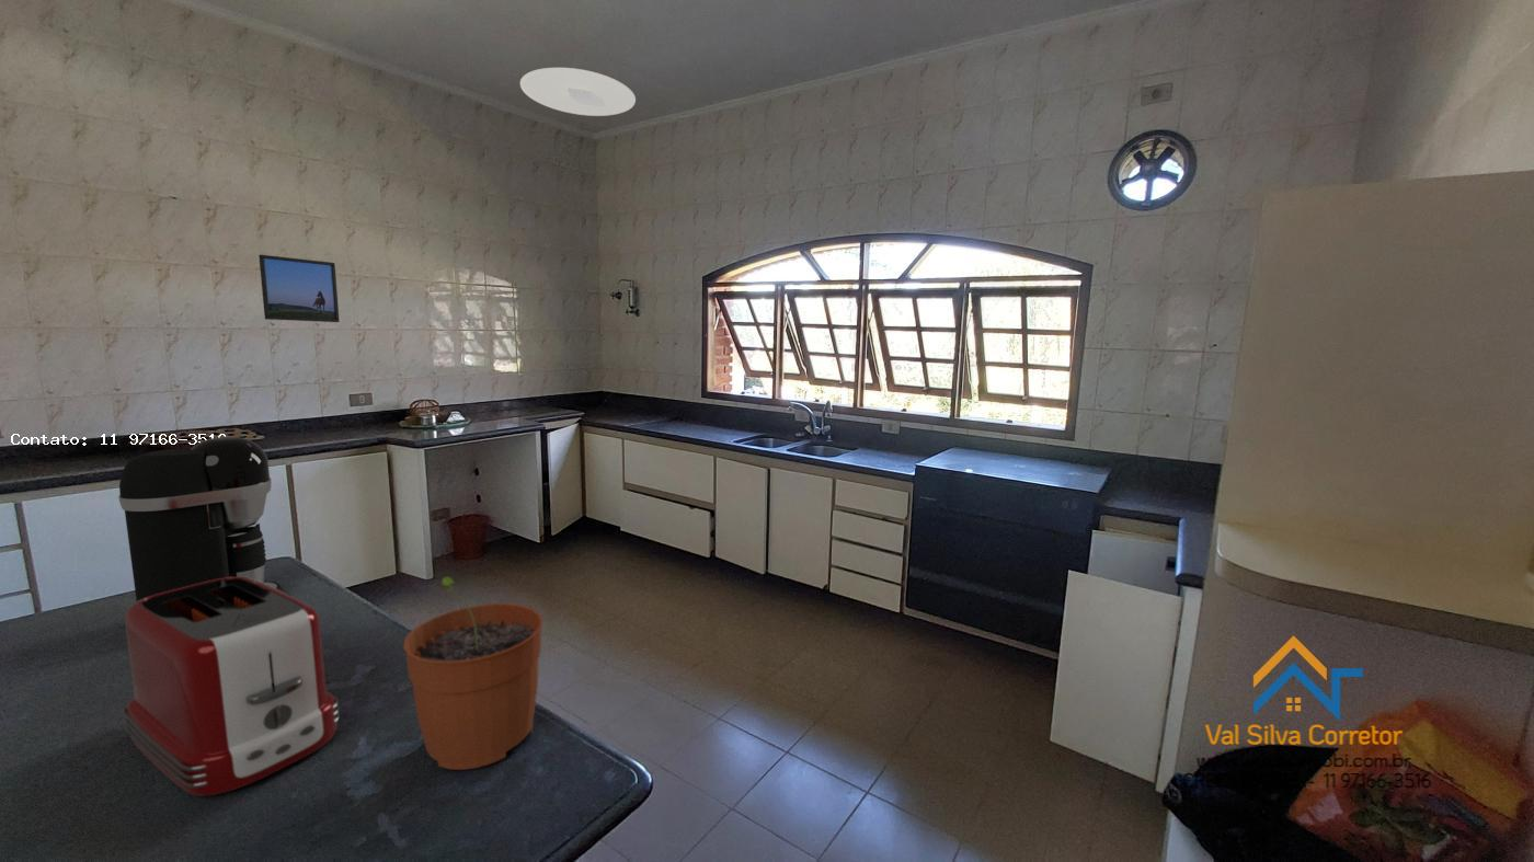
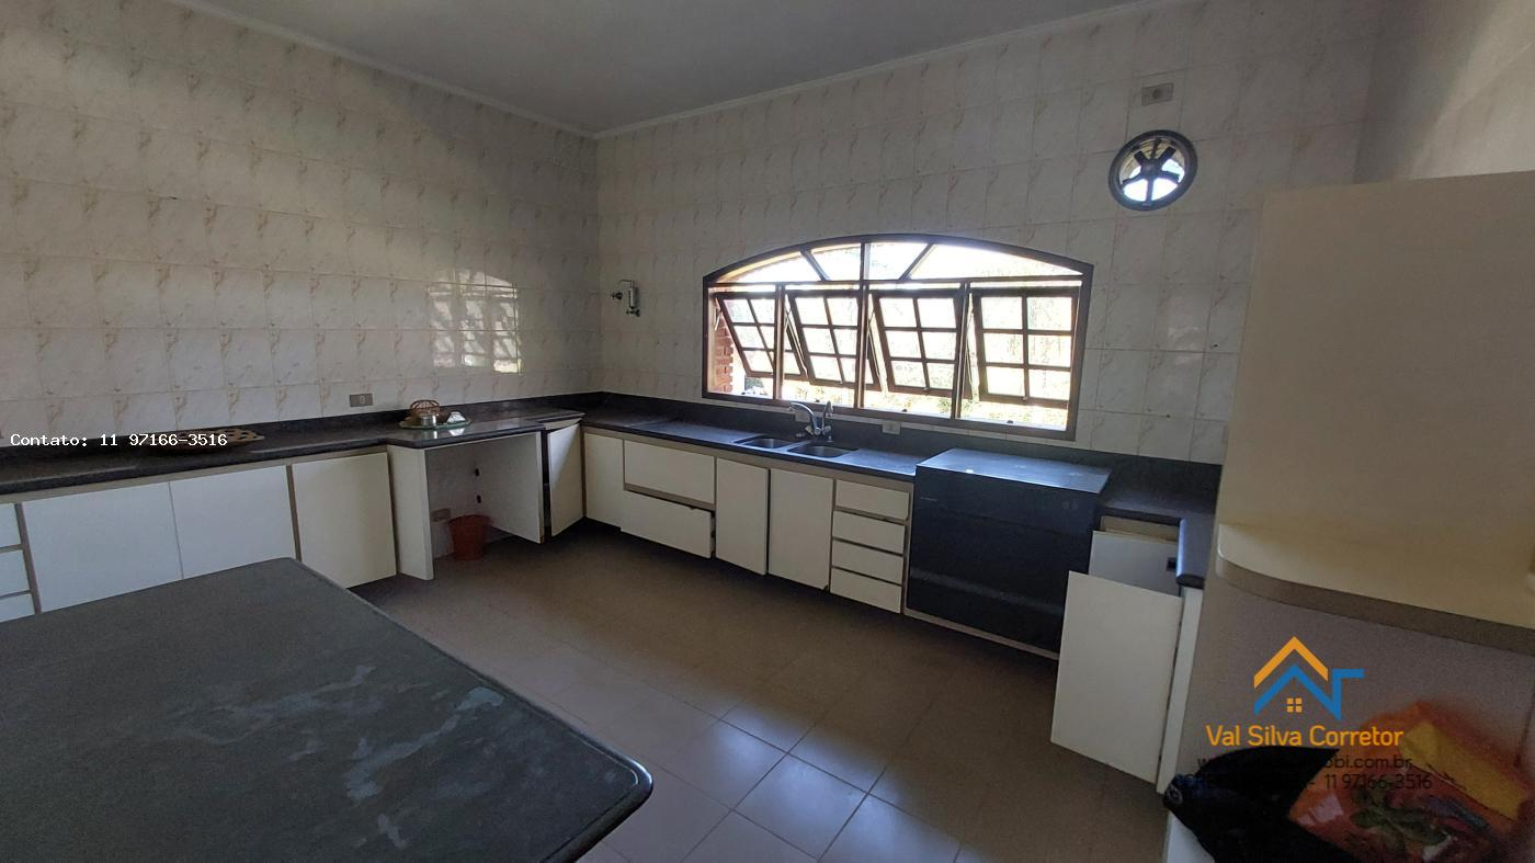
- plant pot (477, 656)
- toaster (228, 668)
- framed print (300, 289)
- coffee maker (204, 527)
- ceiling light (579, 88)
